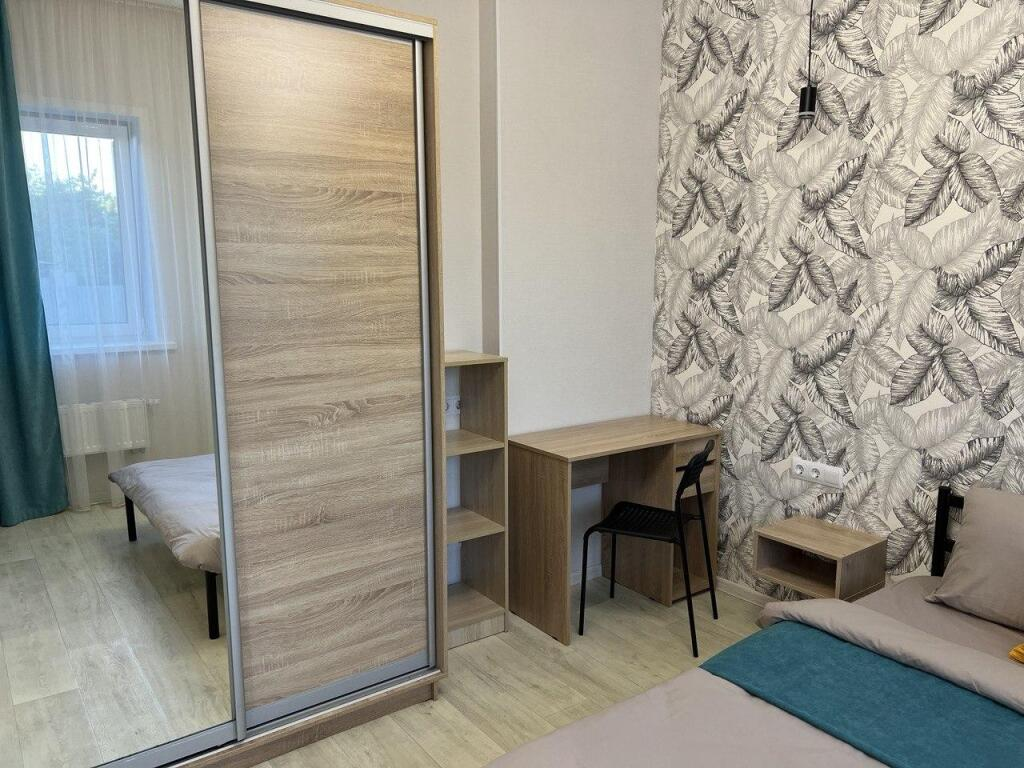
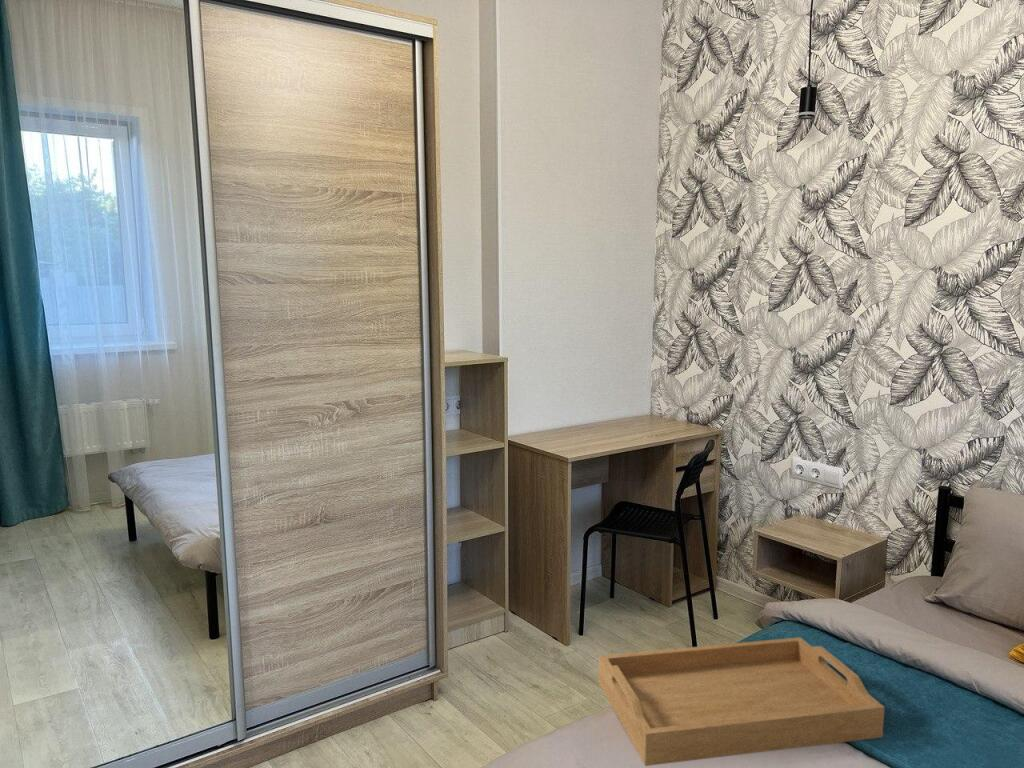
+ serving tray (732, 689)
